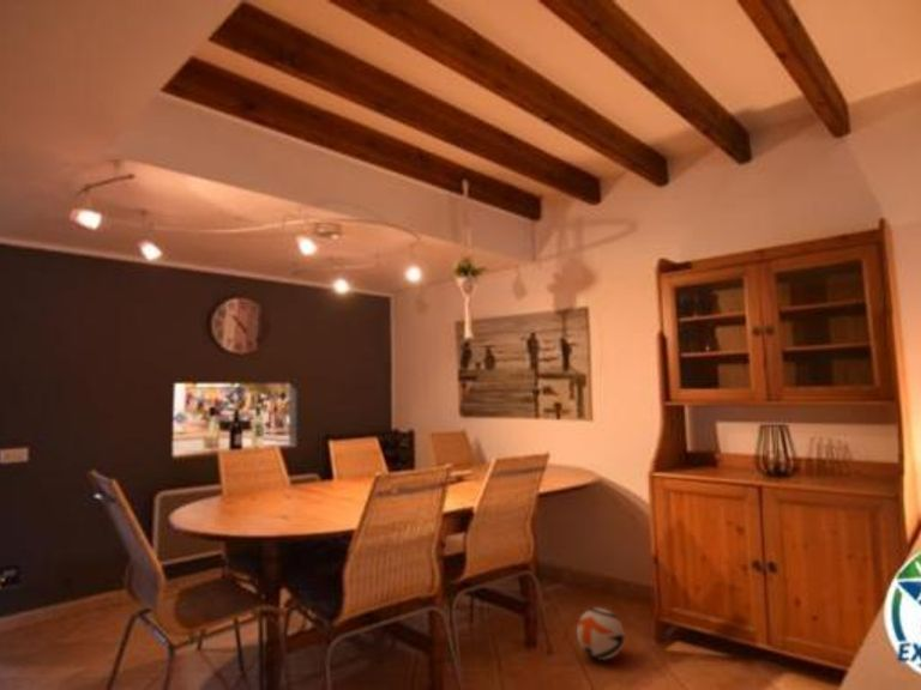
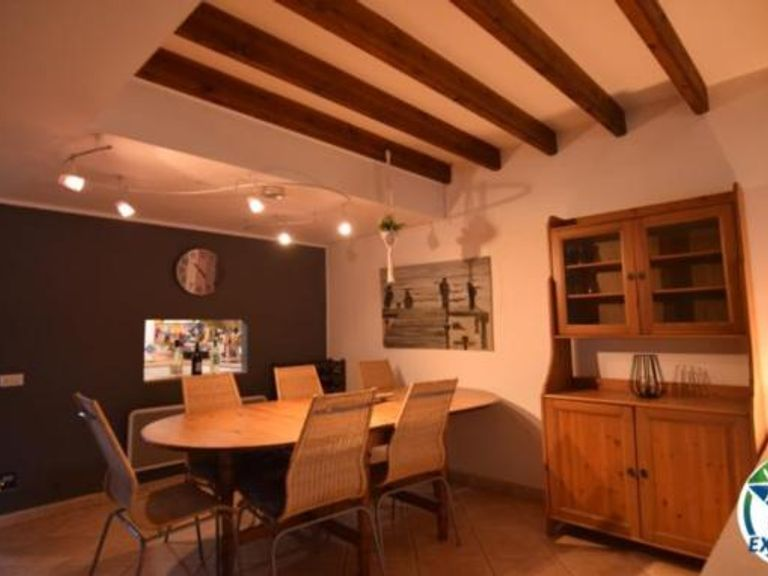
- ball (600, 632)
